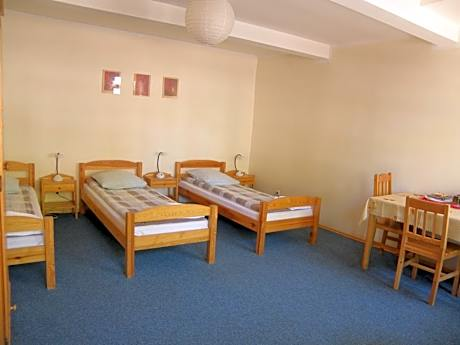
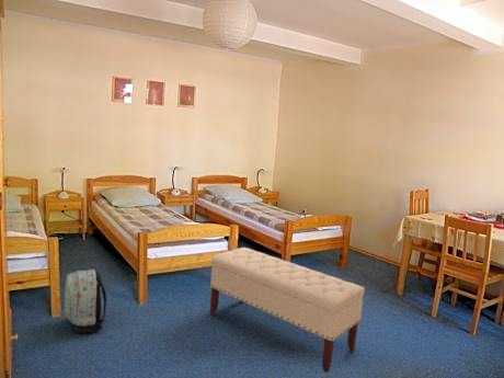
+ backpack (83, 298)
+ bench (280, 300)
